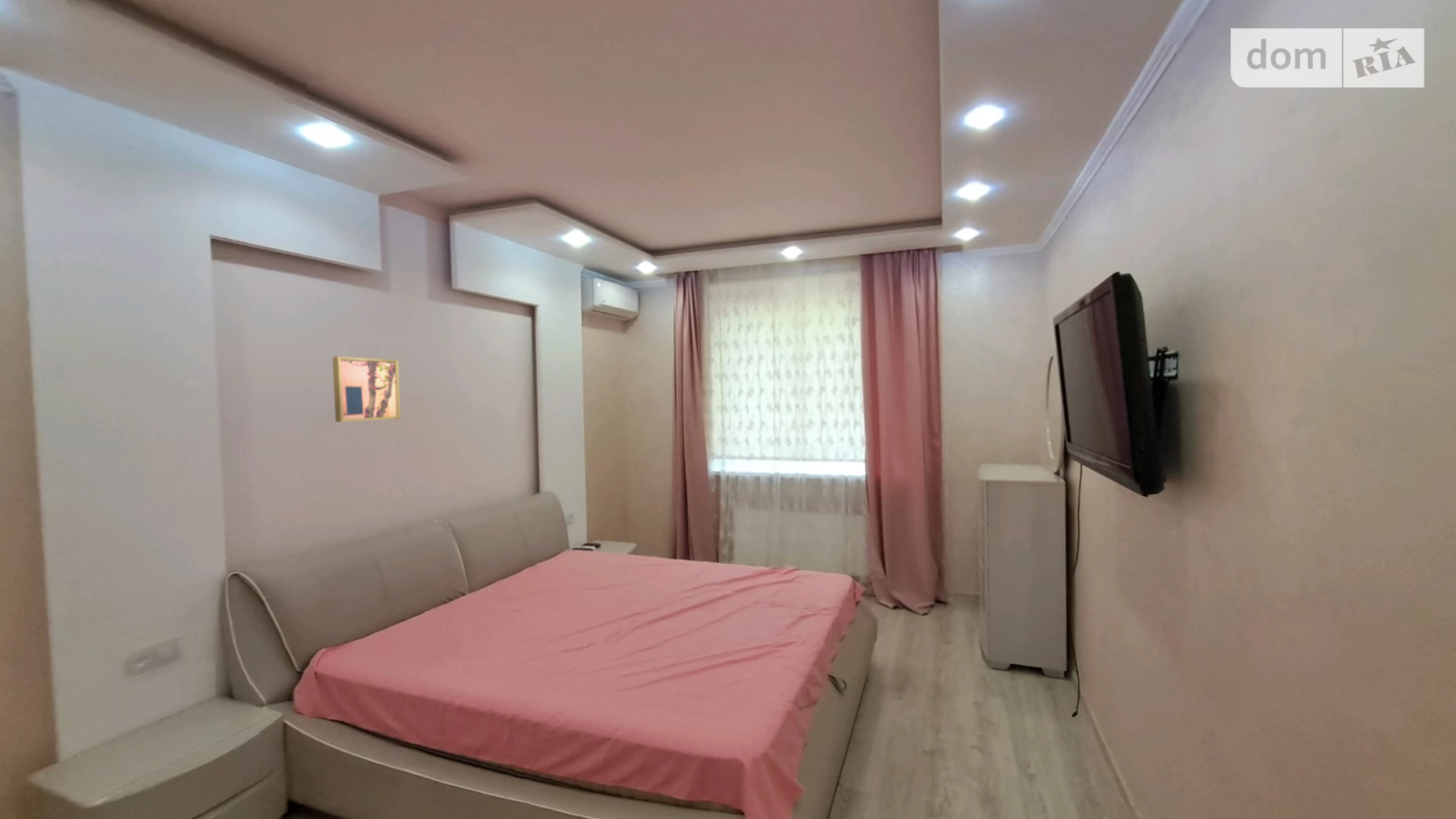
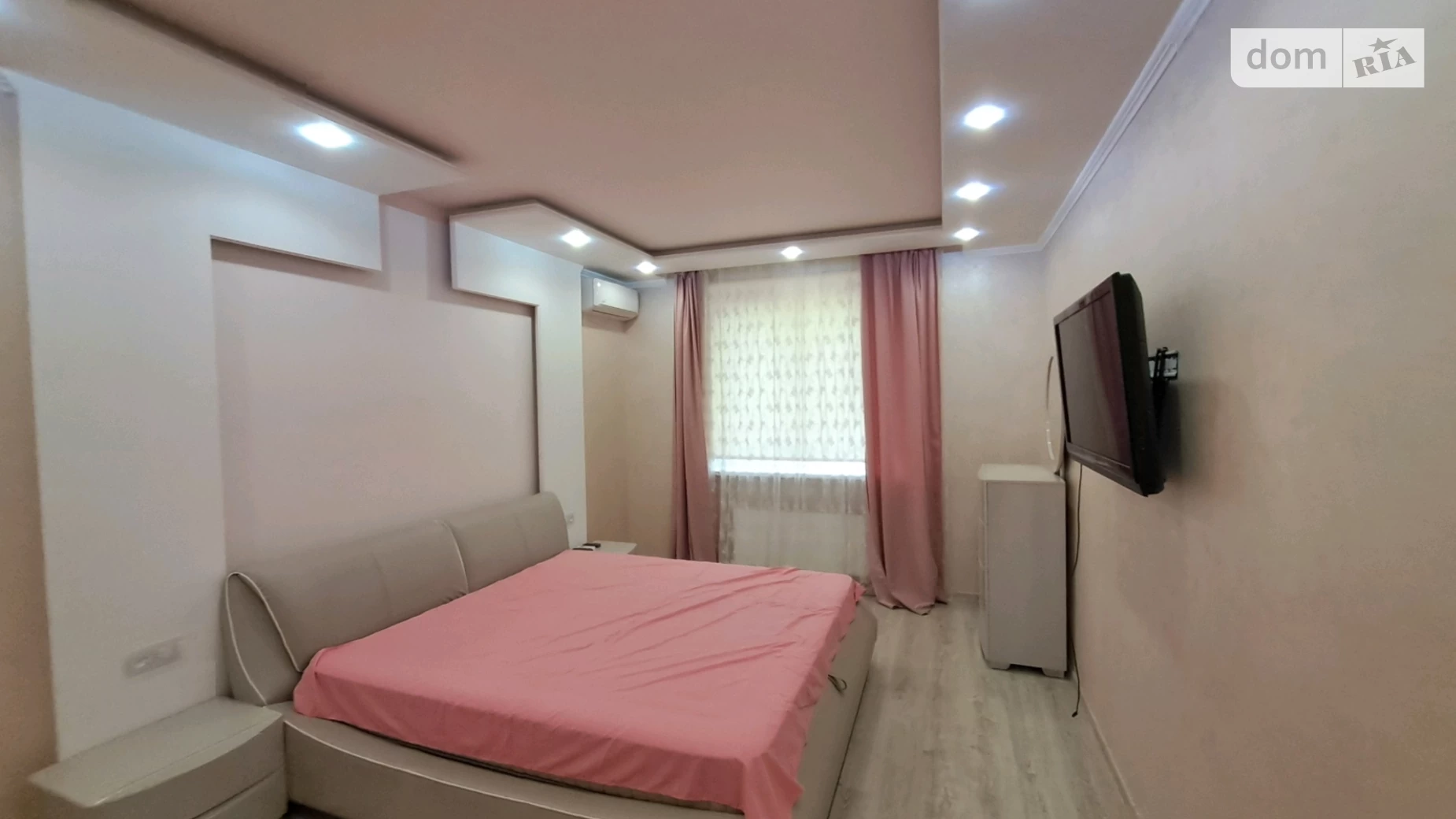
- wall art (368, 389)
